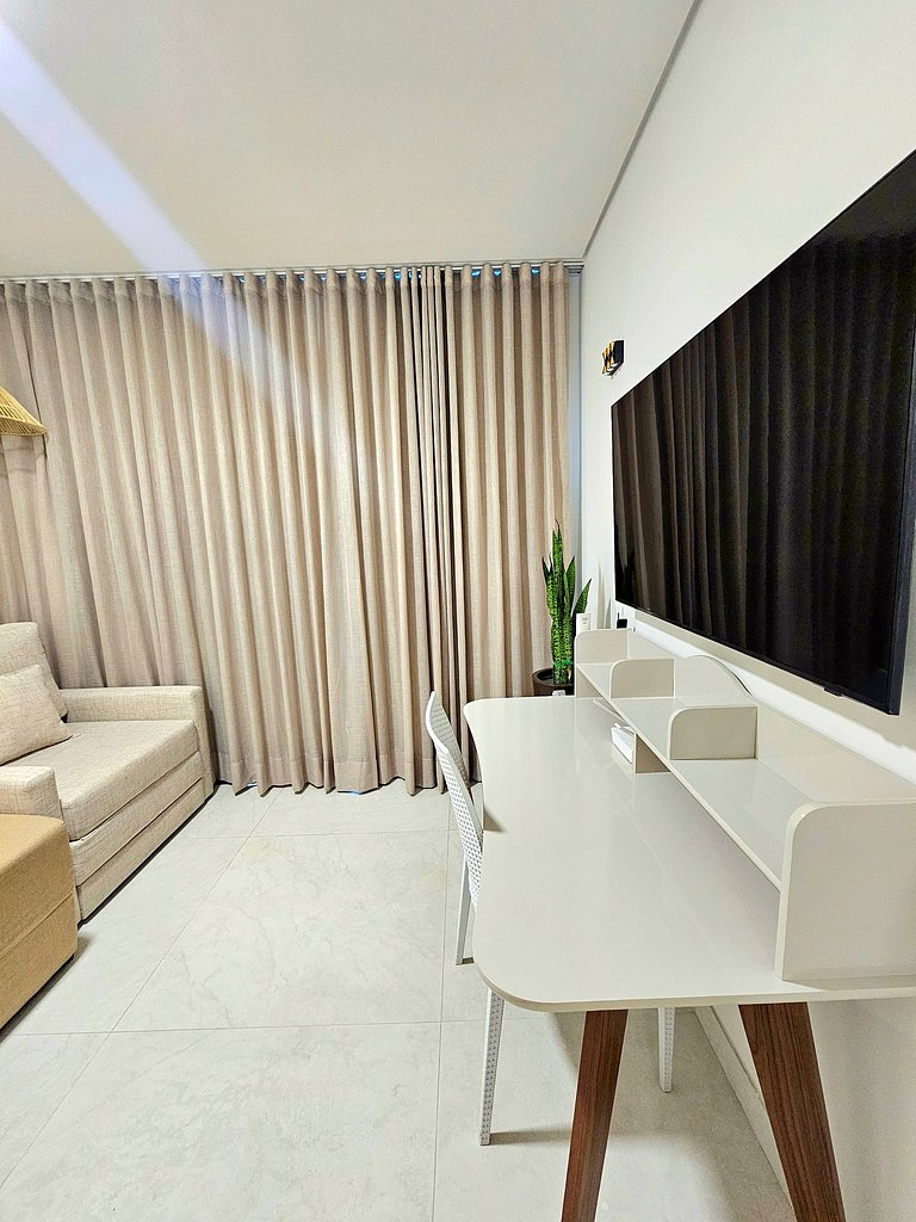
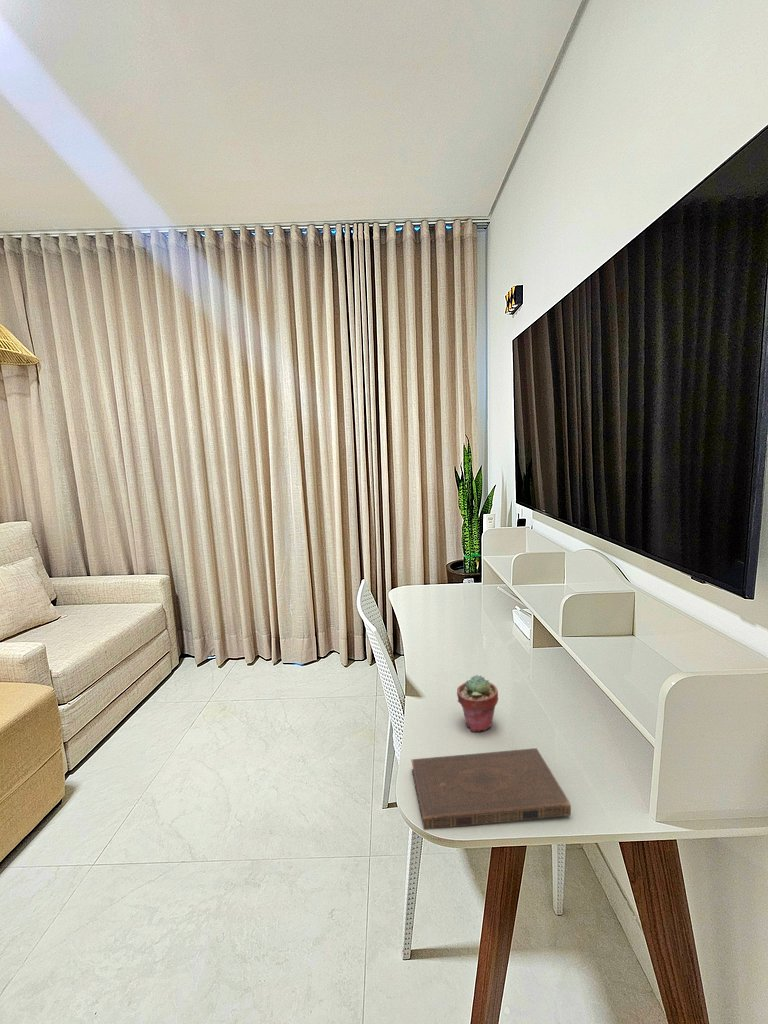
+ potted succulent (477, 700)
+ book (485, 786)
